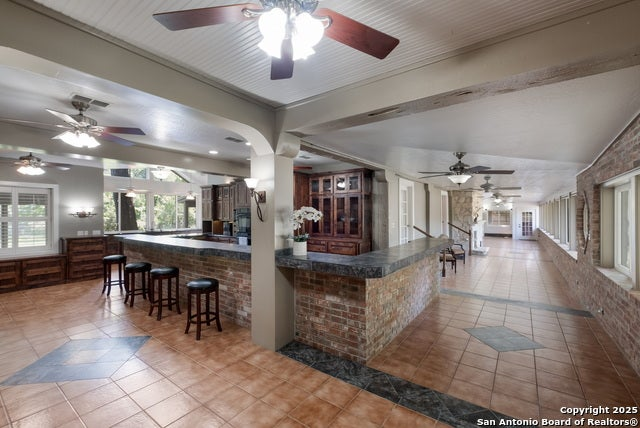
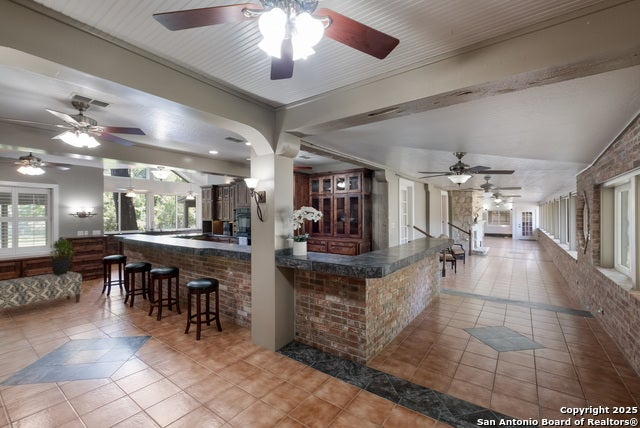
+ bench (36, 293)
+ potted plant (62, 256)
